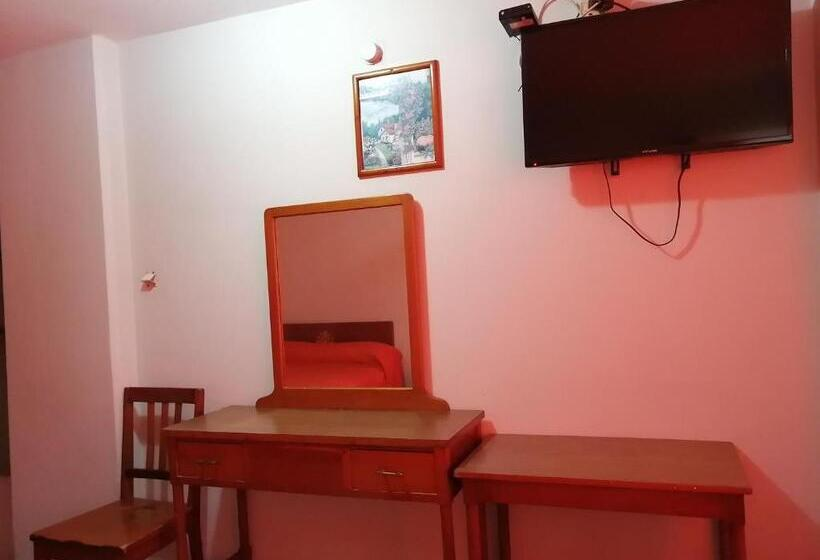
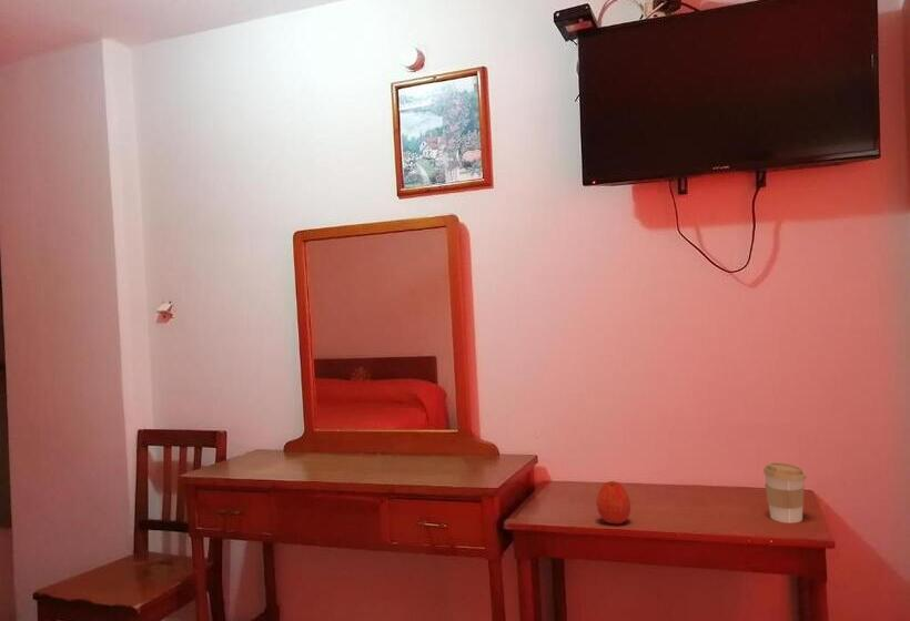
+ coffee cup (785, 491)
+ apple (613, 500)
